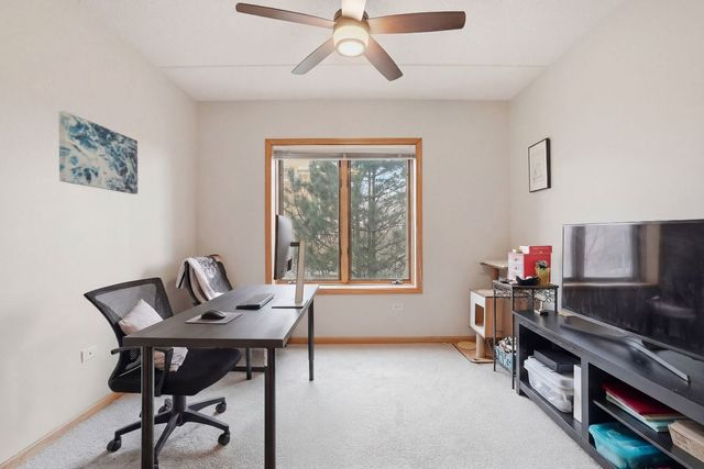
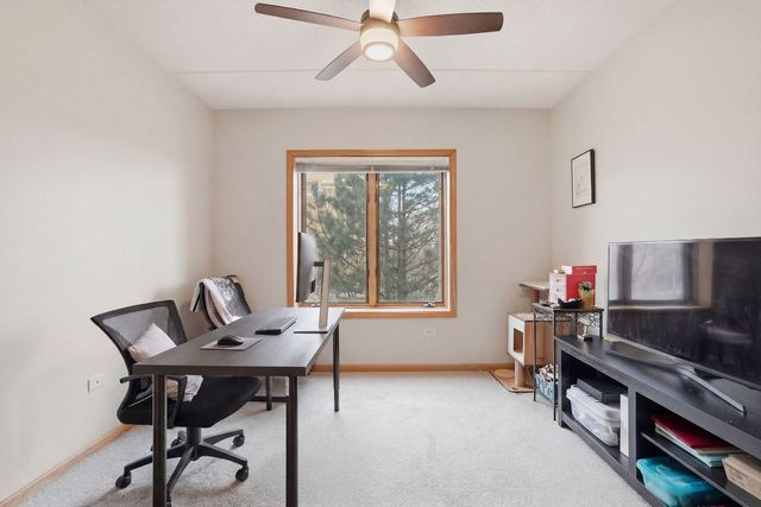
- wall art (103, 158)
